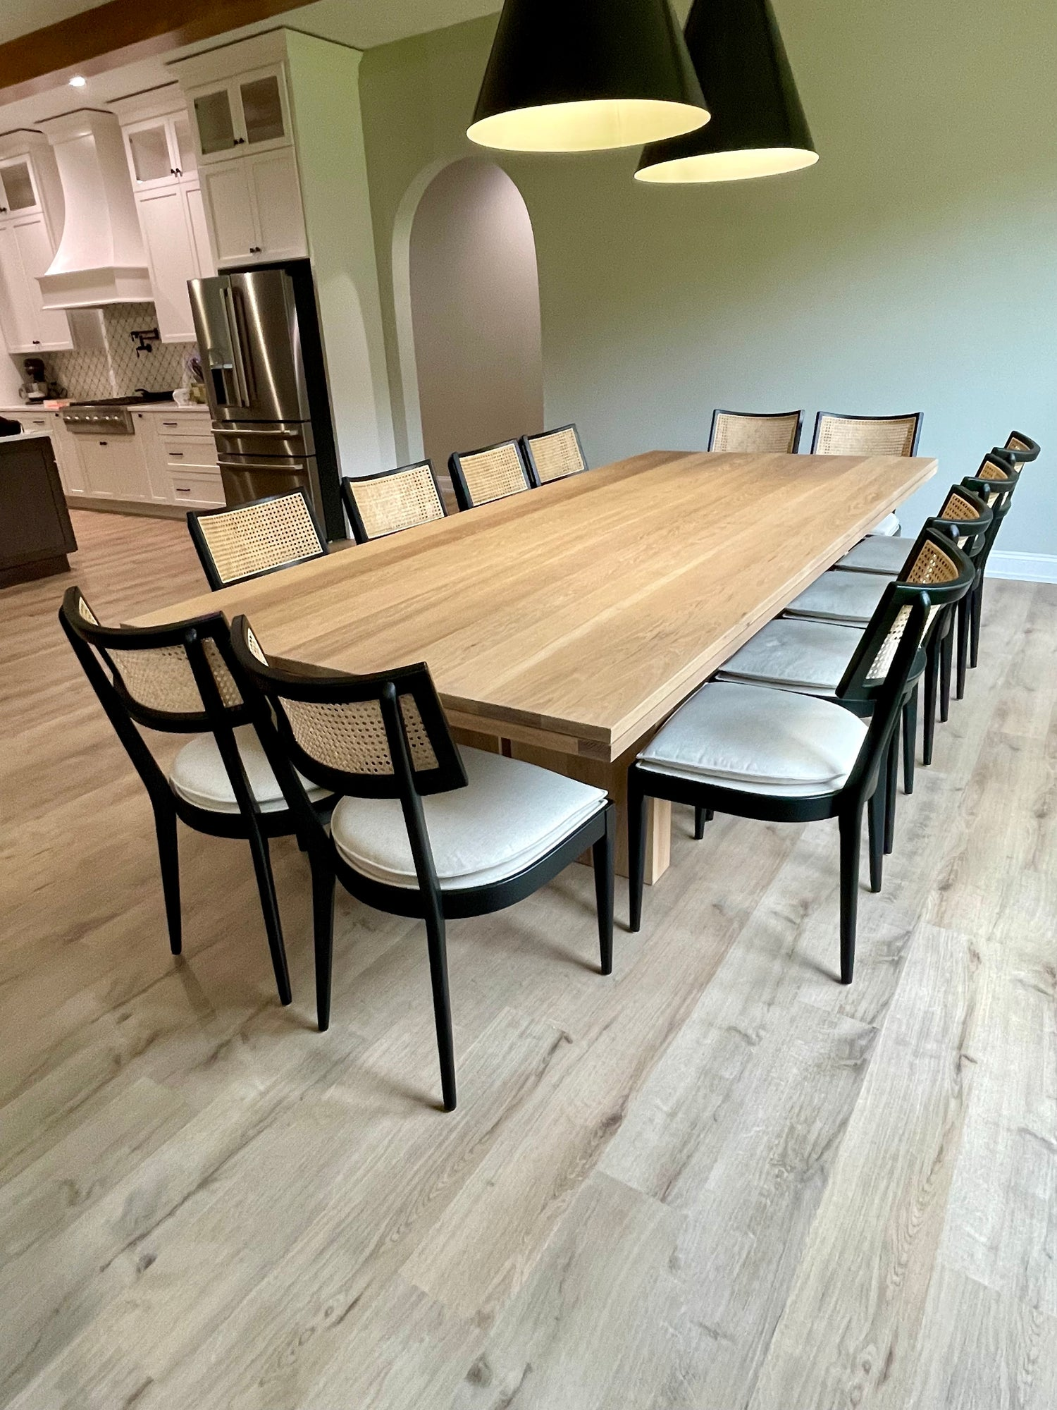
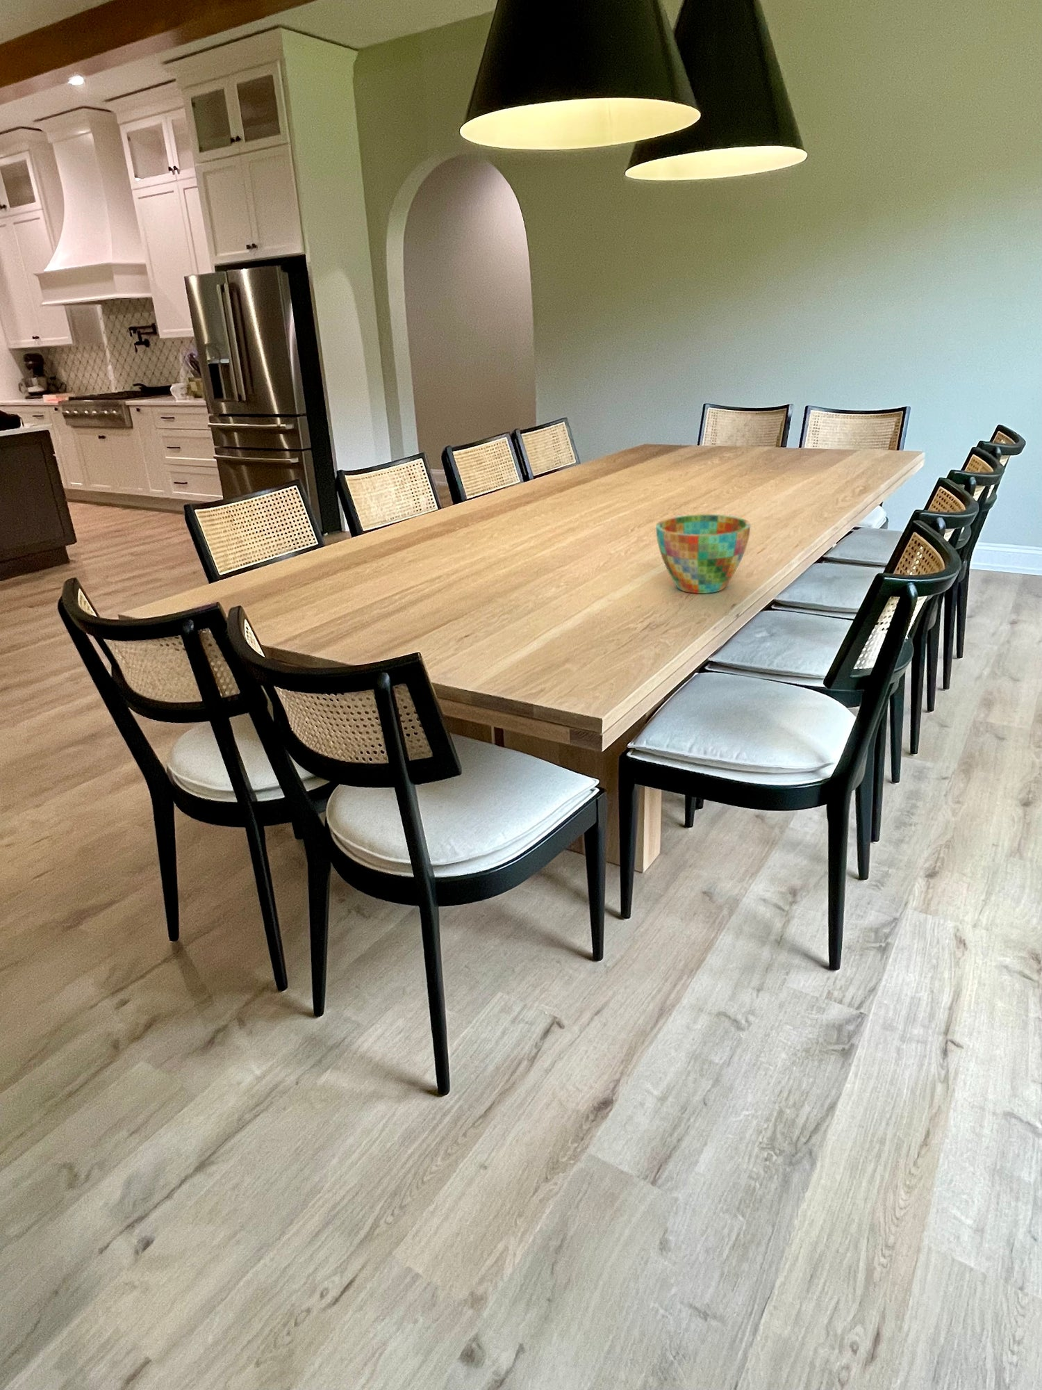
+ cup (705, 552)
